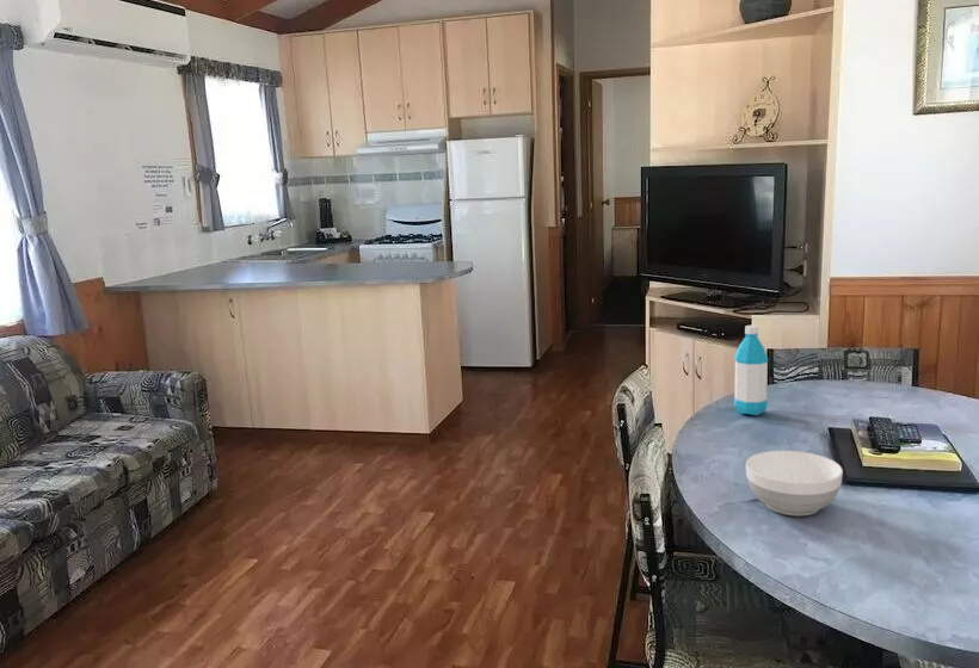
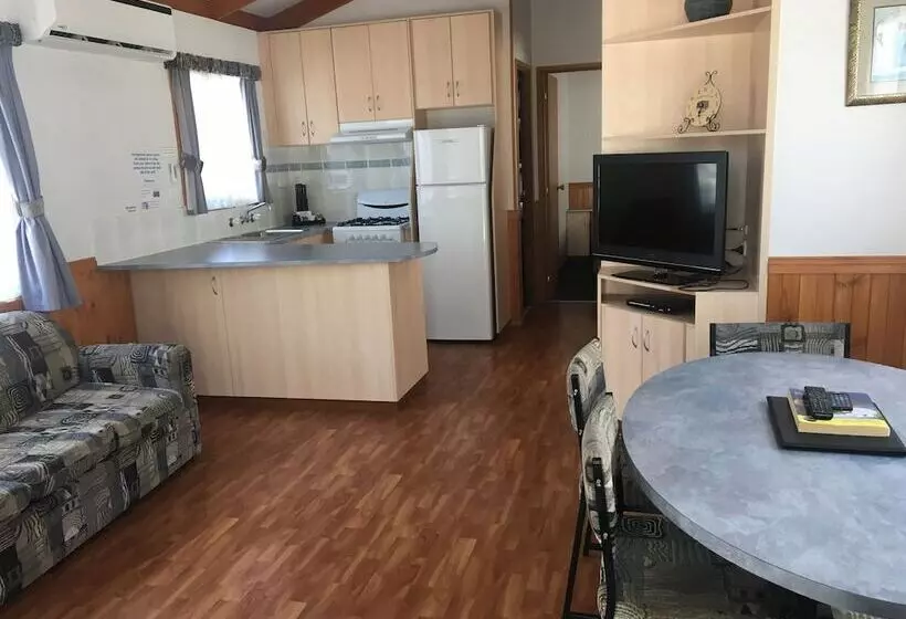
- water bottle (751, 370)
- bowl (792, 485)
